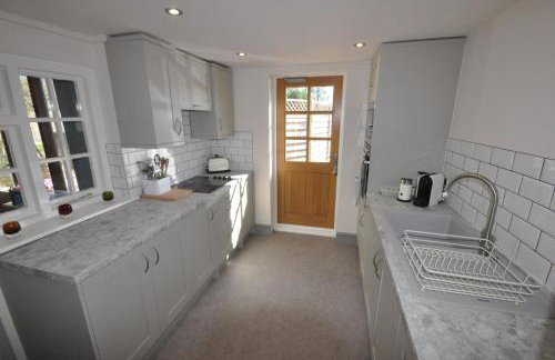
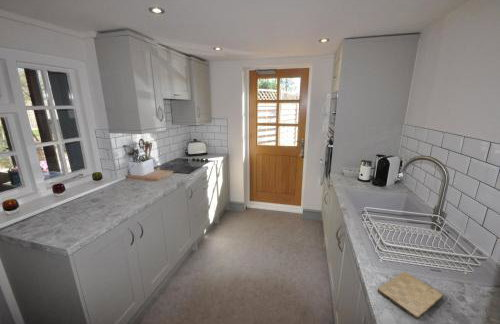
+ cutting board (409, 292)
